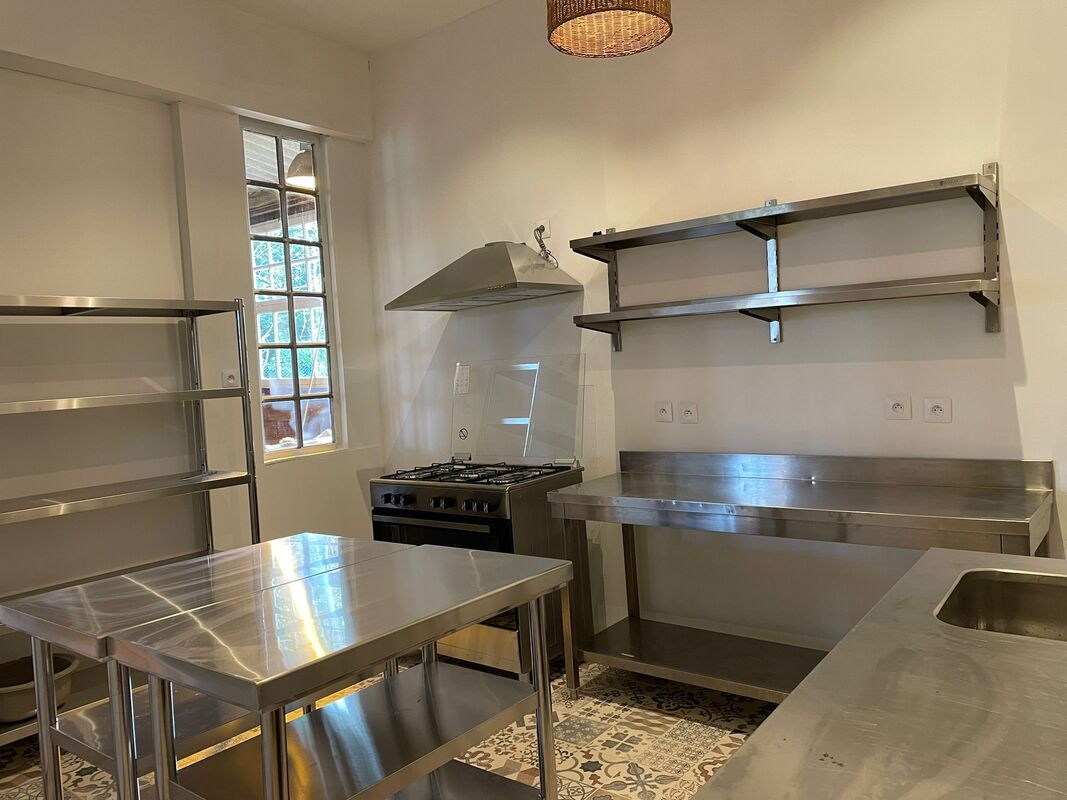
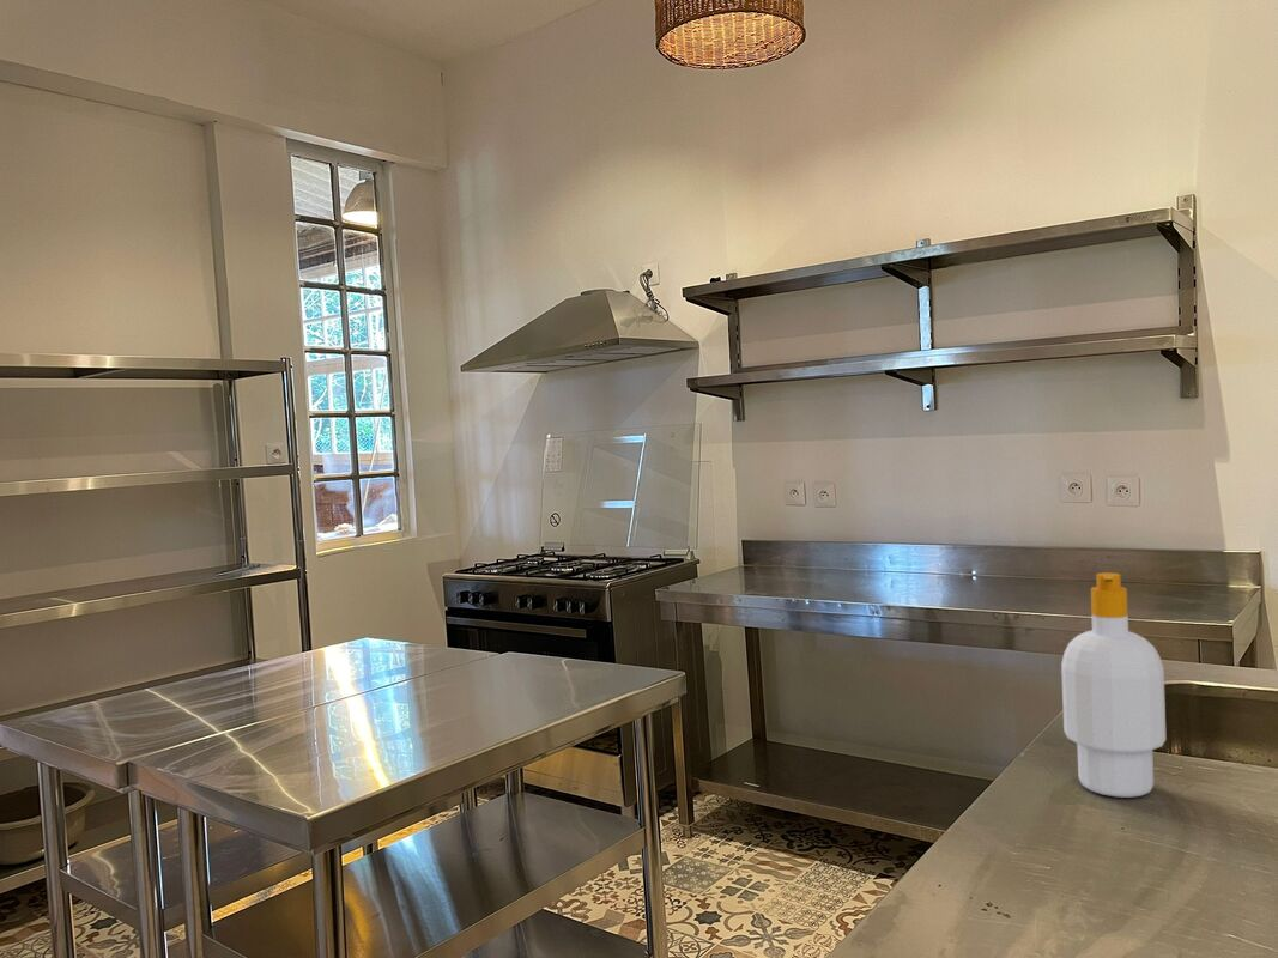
+ soap bottle (1112, 680)
